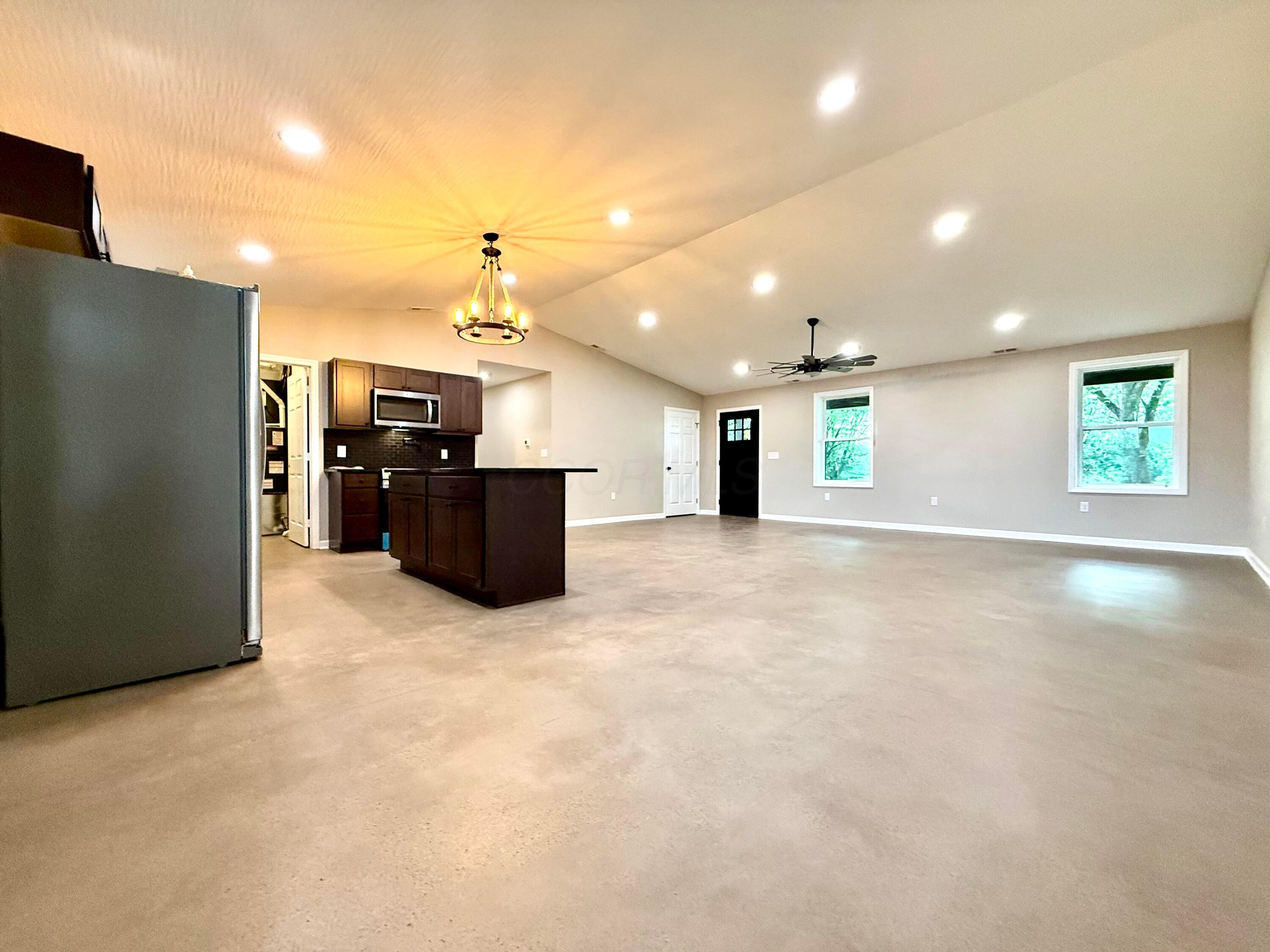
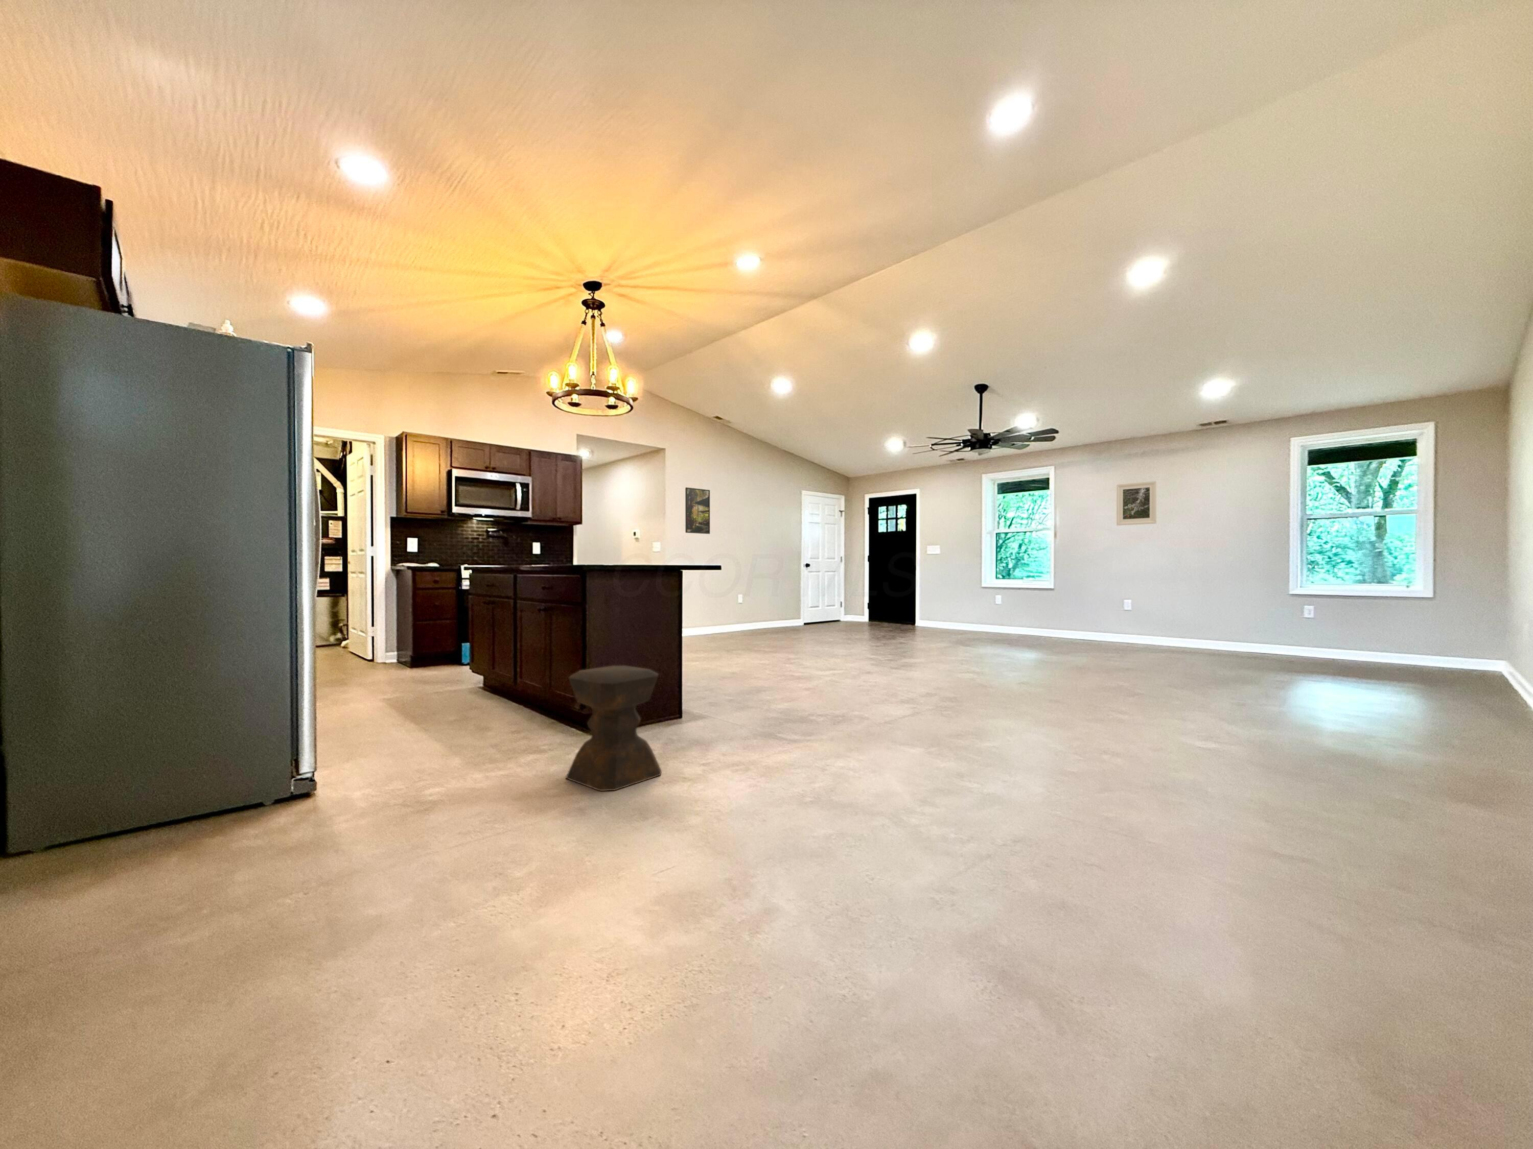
+ stool (614, 723)
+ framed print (698, 511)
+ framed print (1136, 503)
